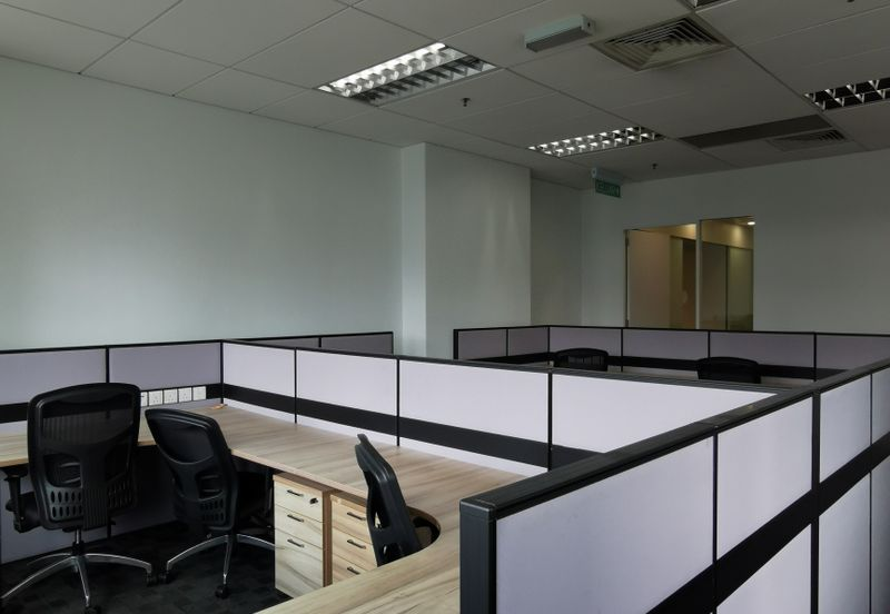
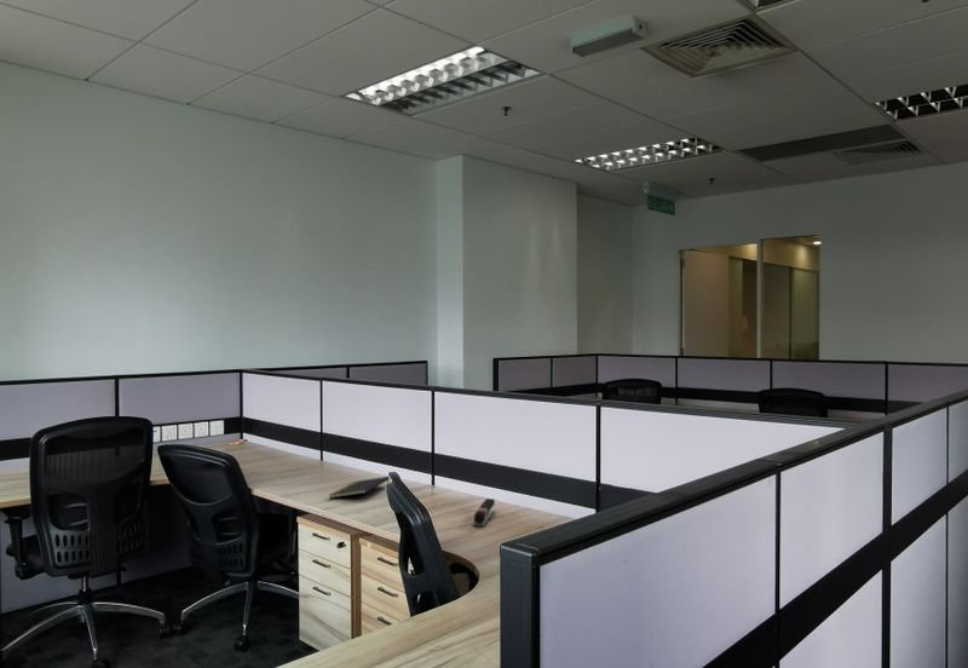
+ notepad (359, 486)
+ stapler (484, 512)
